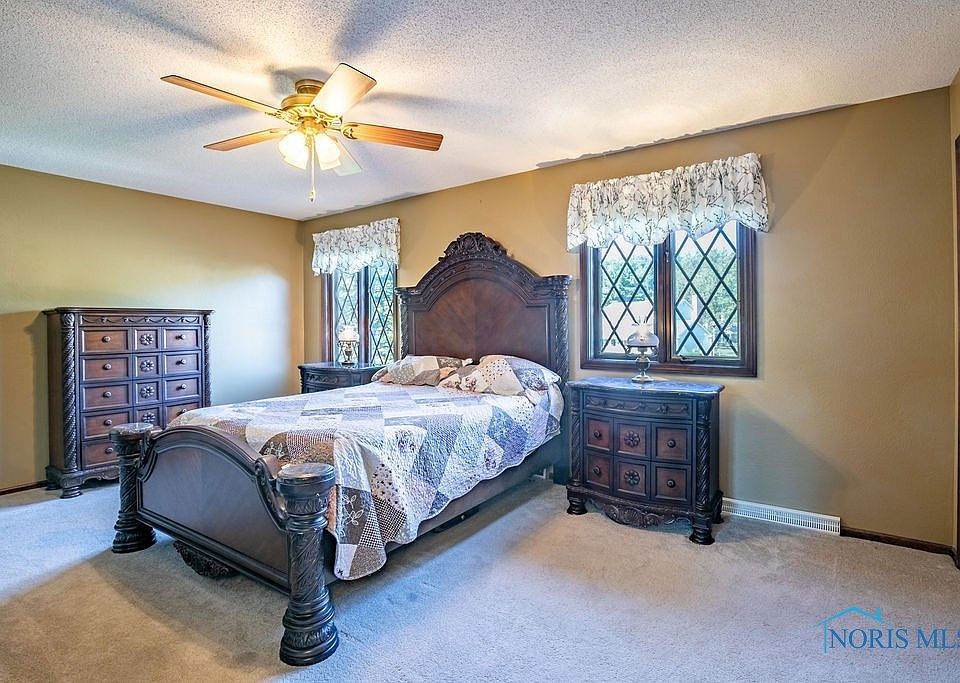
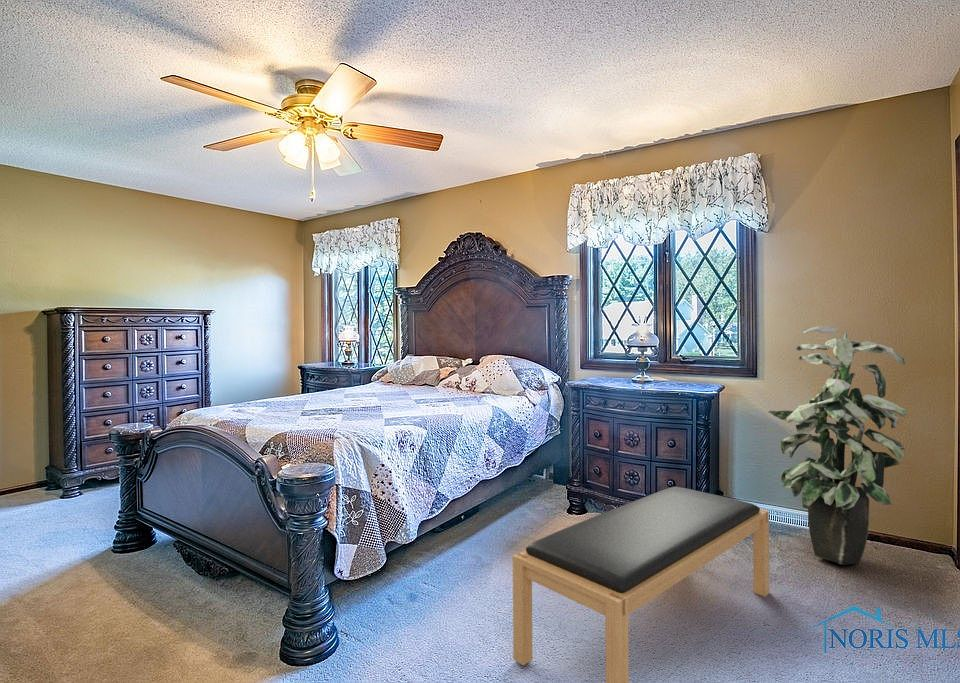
+ indoor plant (833, 441)
+ bench (655, 570)
